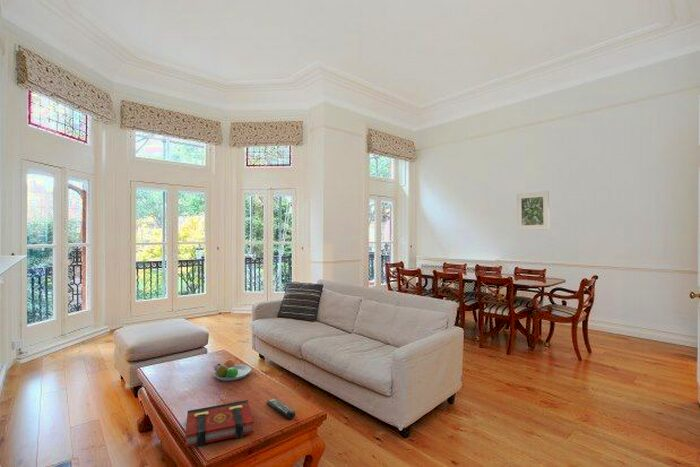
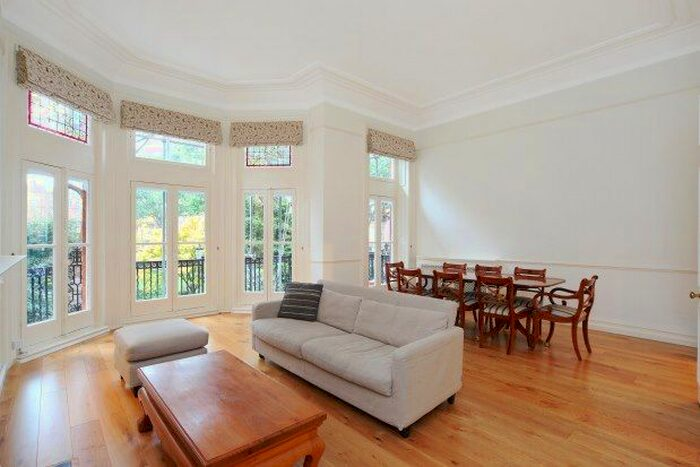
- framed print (532, 211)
- book (219, 420)
- fruit bowl (231, 368)
- remote control (280, 407)
